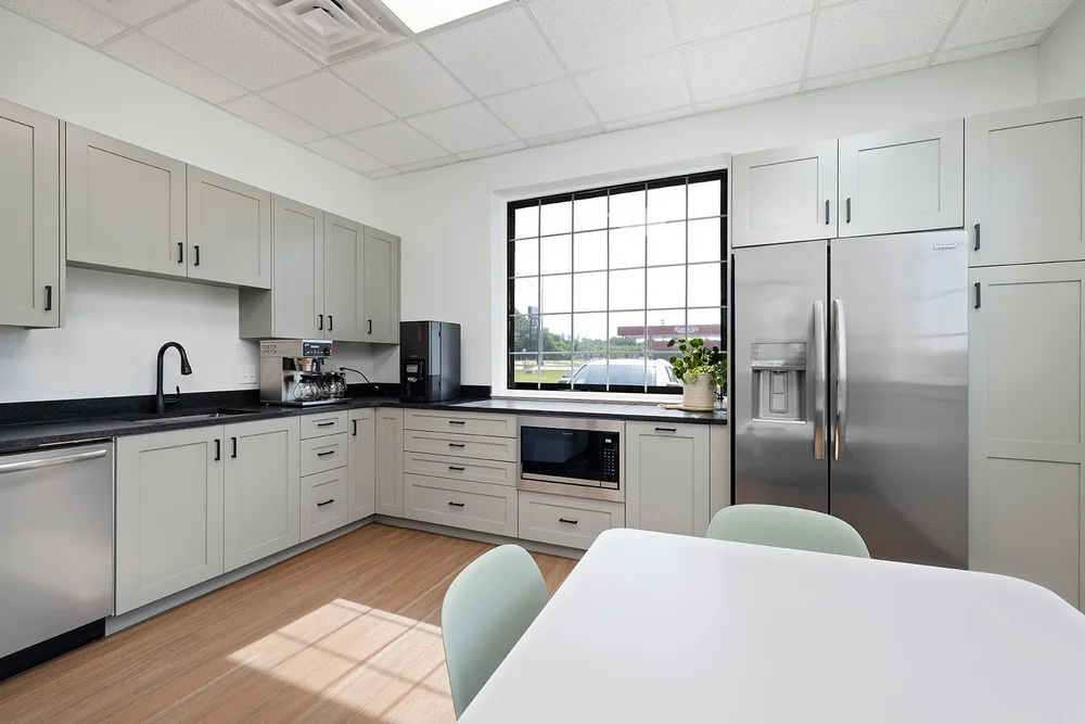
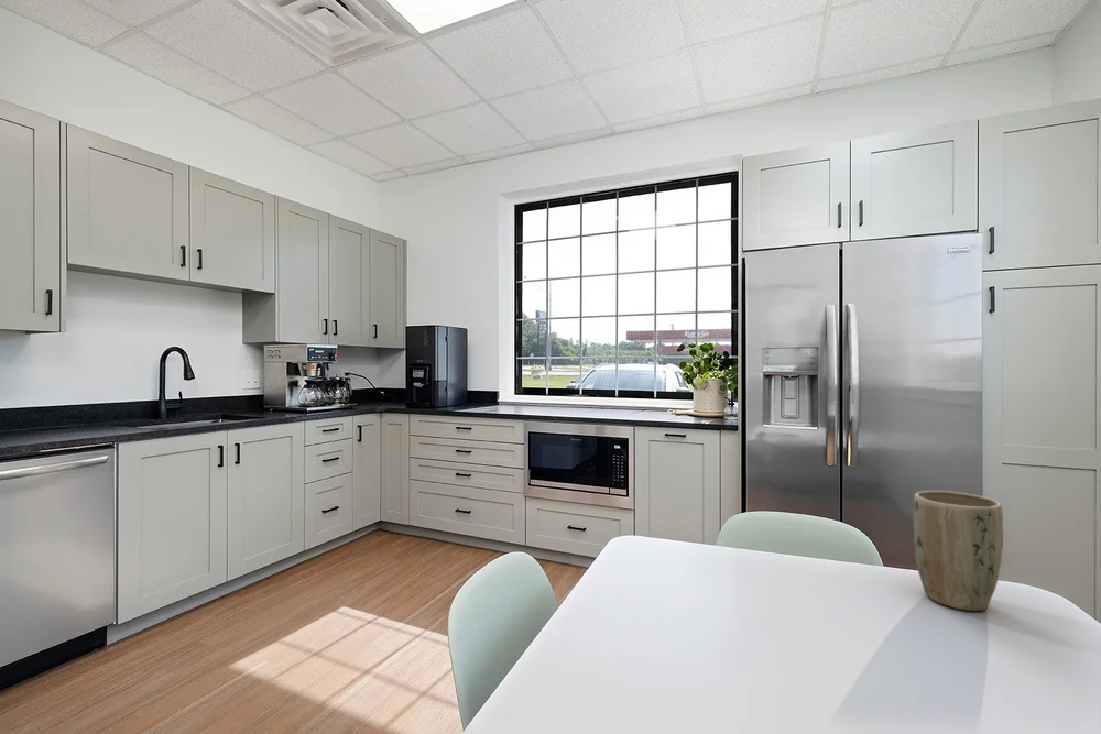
+ plant pot (956, 548)
